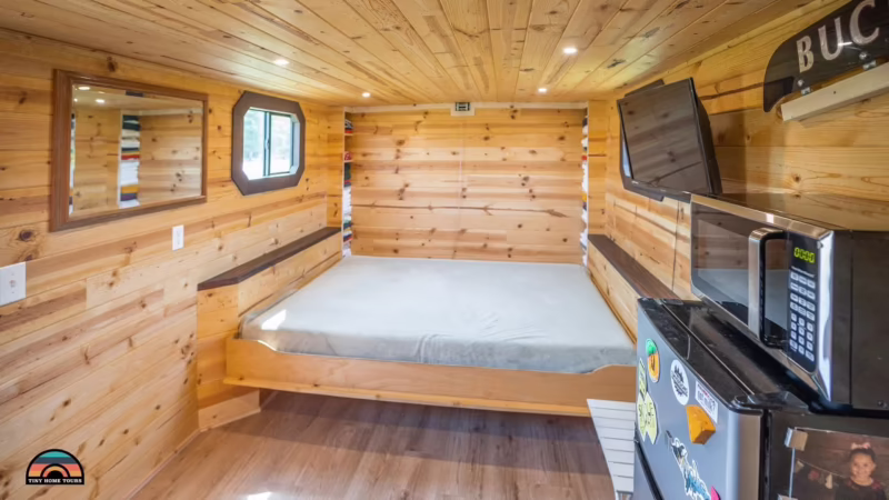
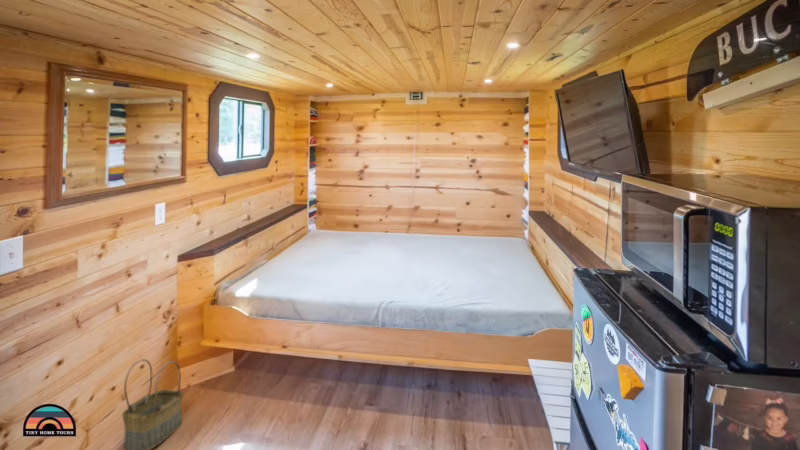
+ basket (154, 398)
